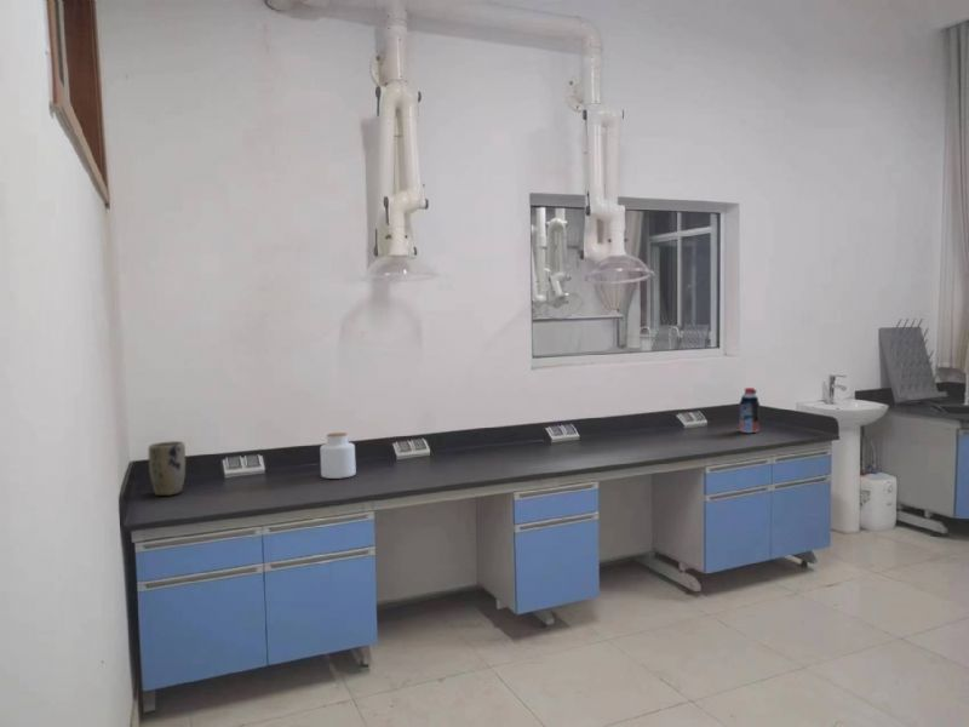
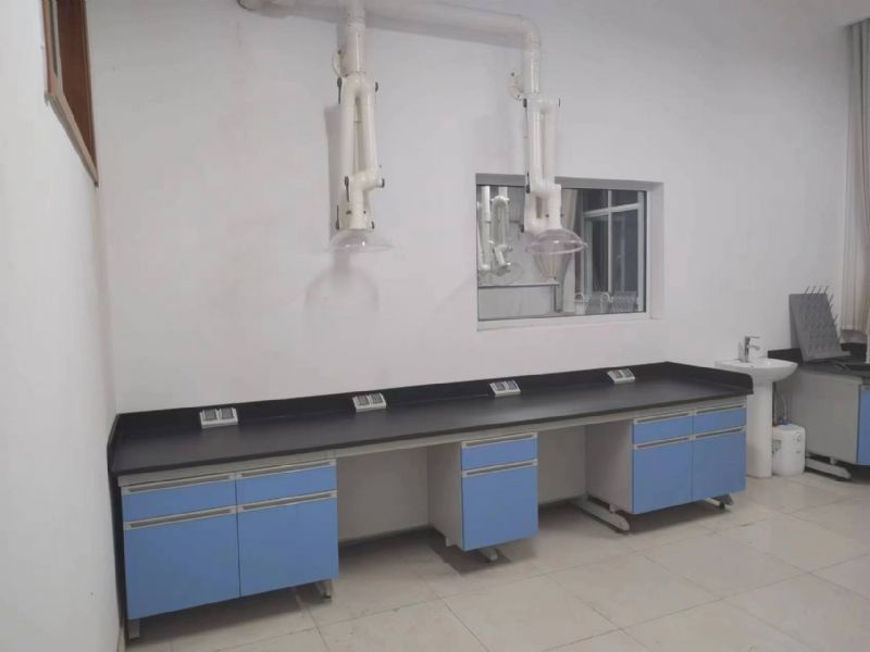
- plant pot (167, 468)
- bottle (749, 410)
- jar (337, 454)
